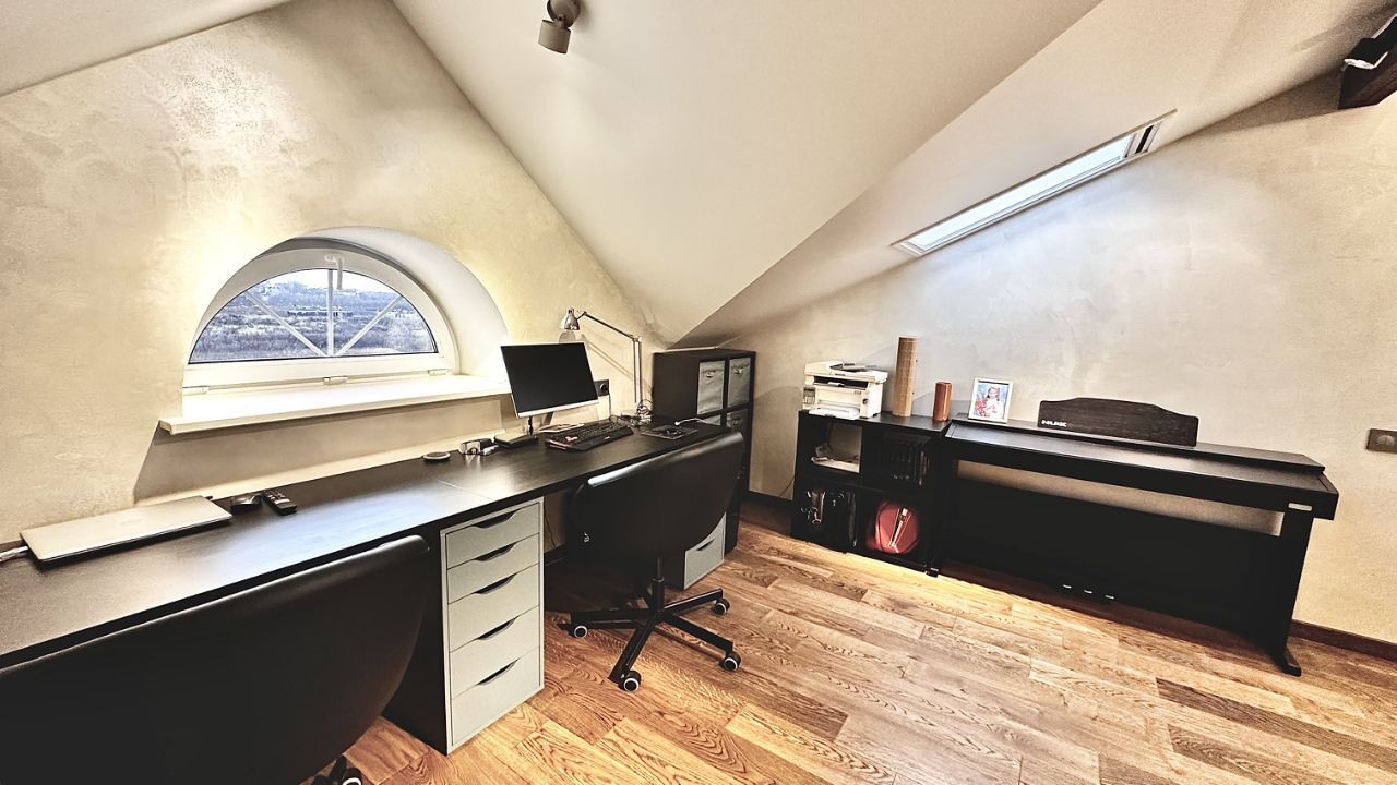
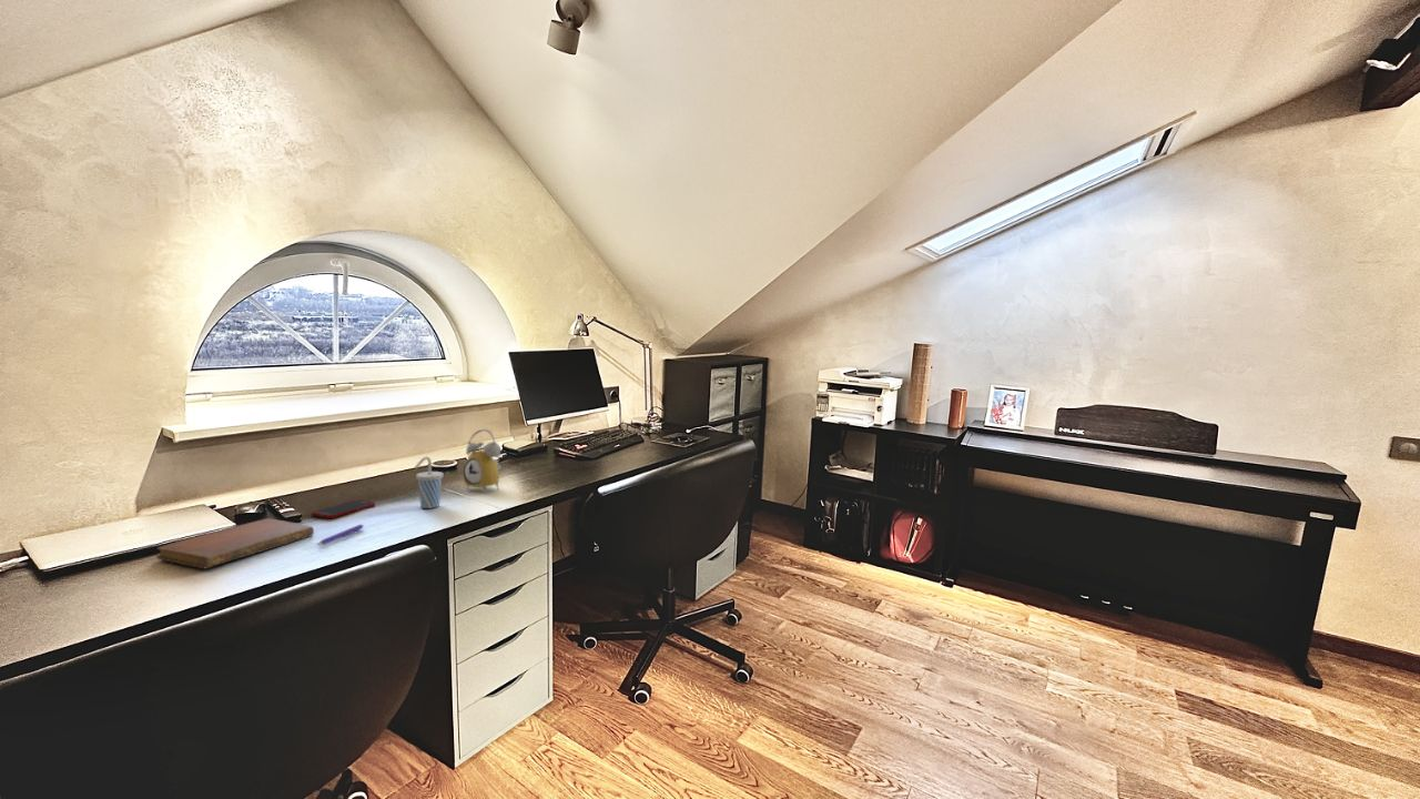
+ alarm clock (487, 457)
+ cell phone (344, 508)
+ pen (341, 534)
+ cup (428, 482)
+ notebook (240, 540)
